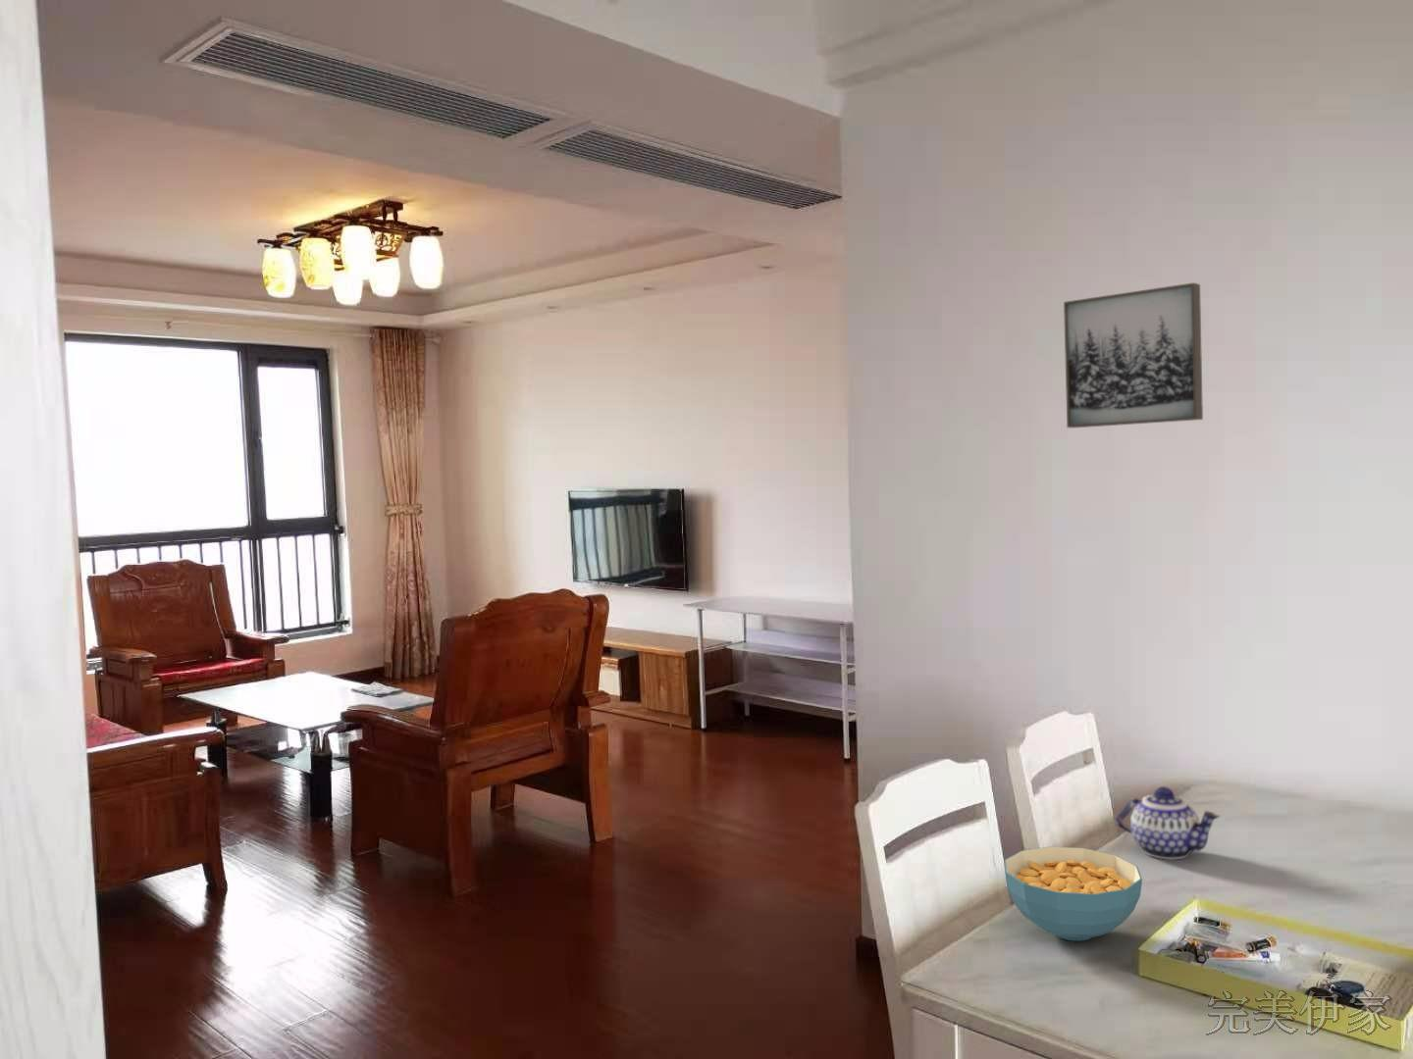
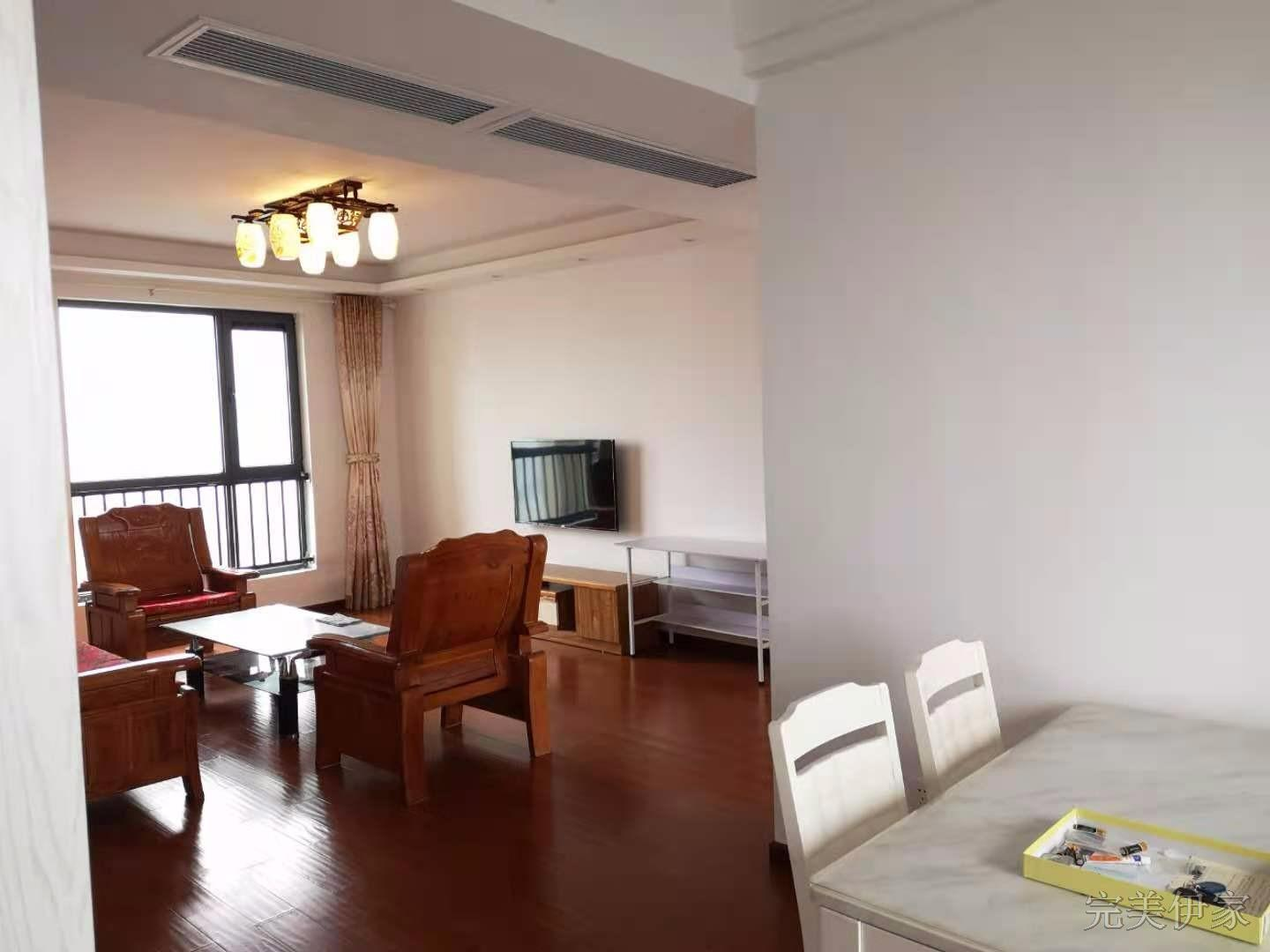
- cereal bowl (1071, 900)
- teapot (1166, 820)
- wall art (1130, 359)
